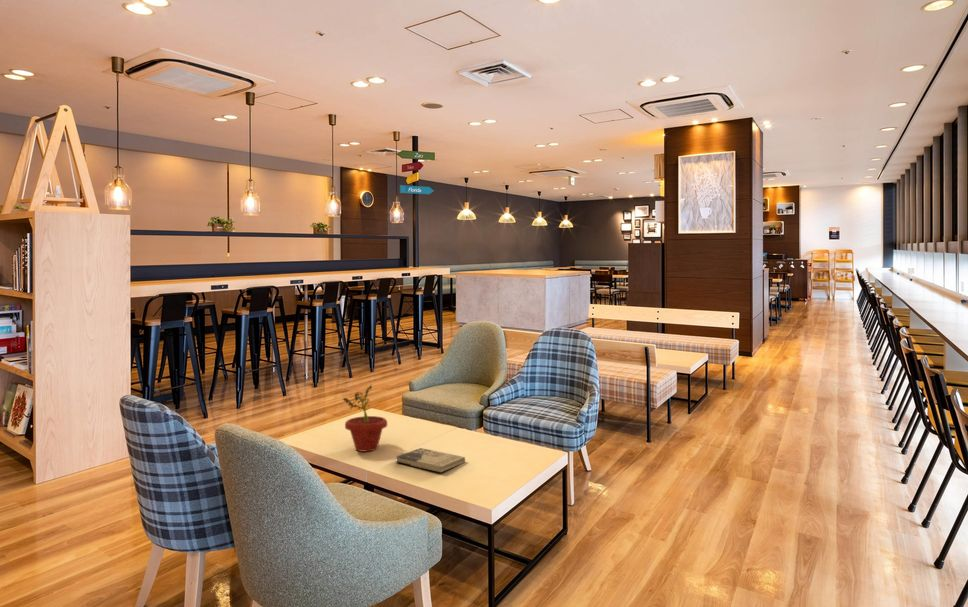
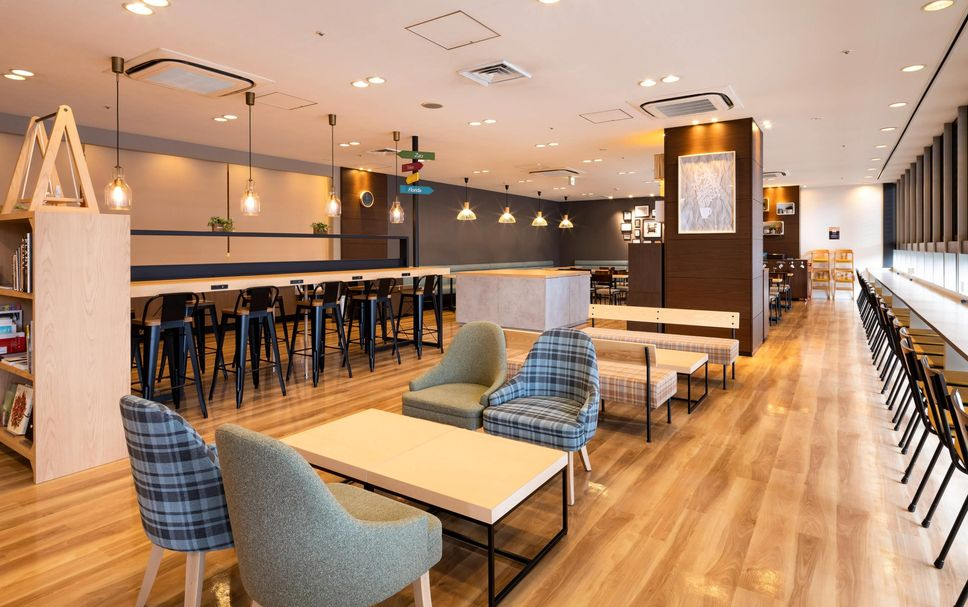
- book (430, 459)
- potted plant (365, 416)
